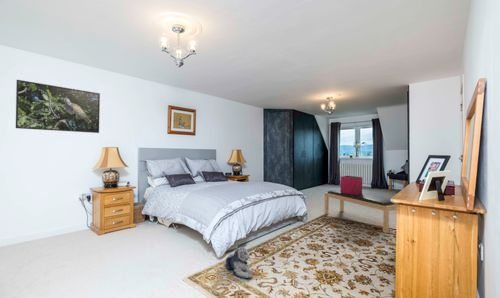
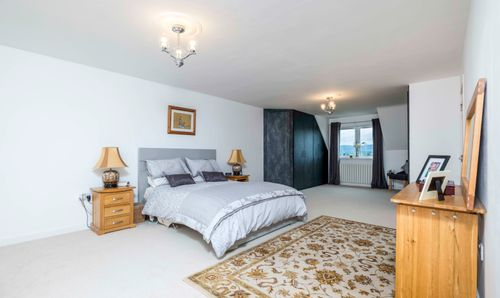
- storage bin (351, 184)
- plush toy (240, 257)
- bench (360, 204)
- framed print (62, 109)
